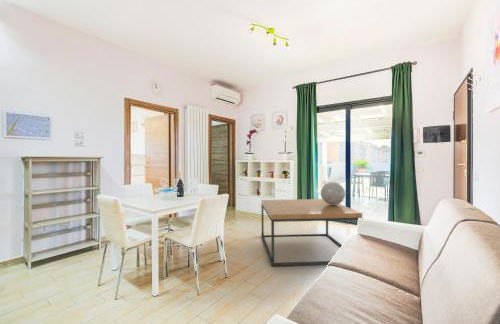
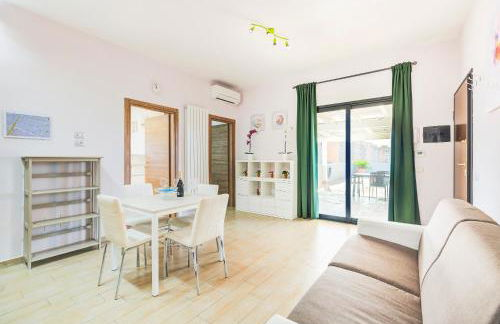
- coffee table (304, 220)
- decorative sphere (332, 193)
